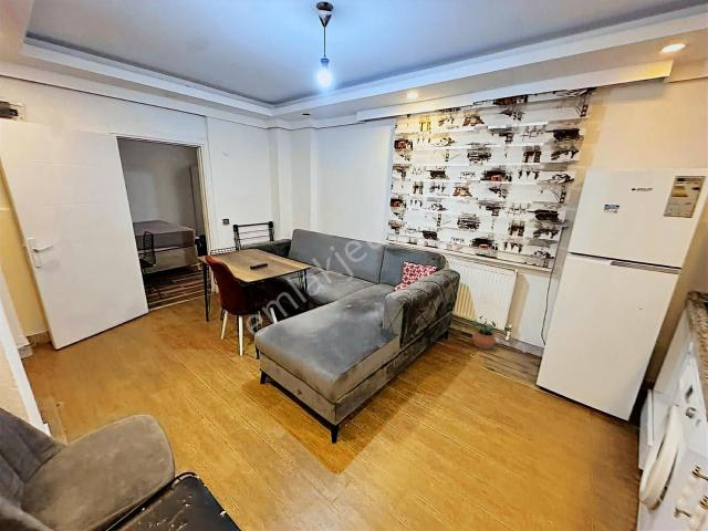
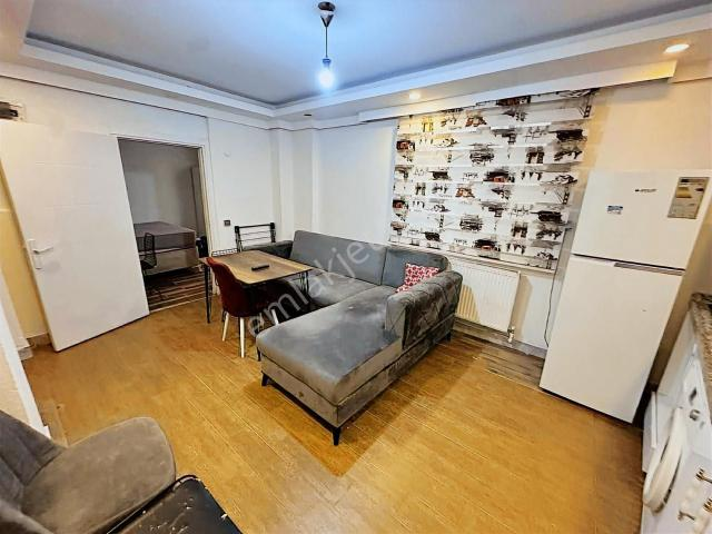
- potted plant (485, 331)
